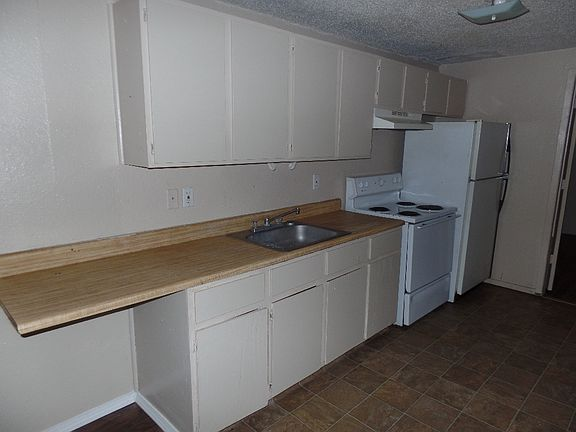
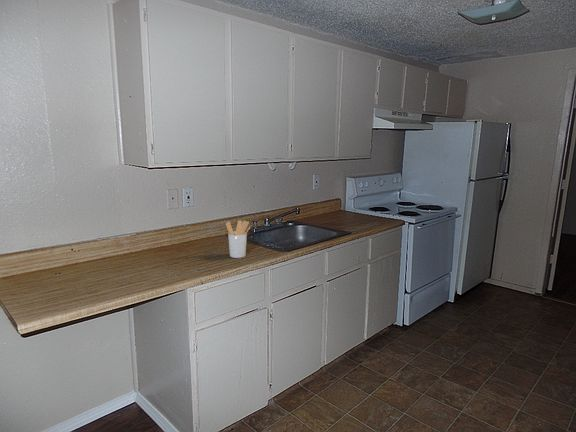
+ utensil holder (239, 237)
